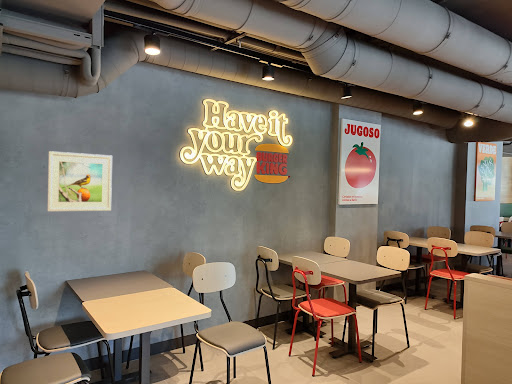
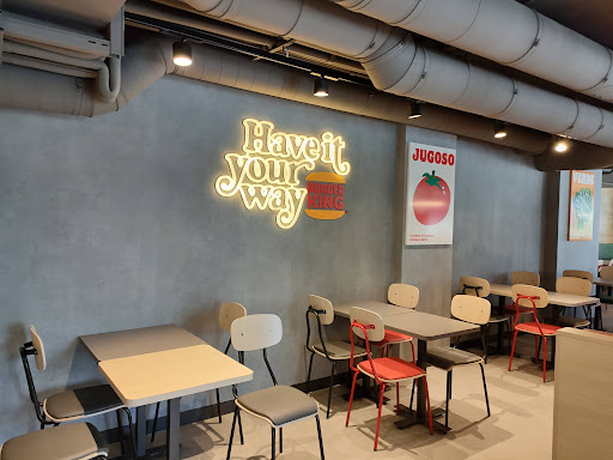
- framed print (81, 182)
